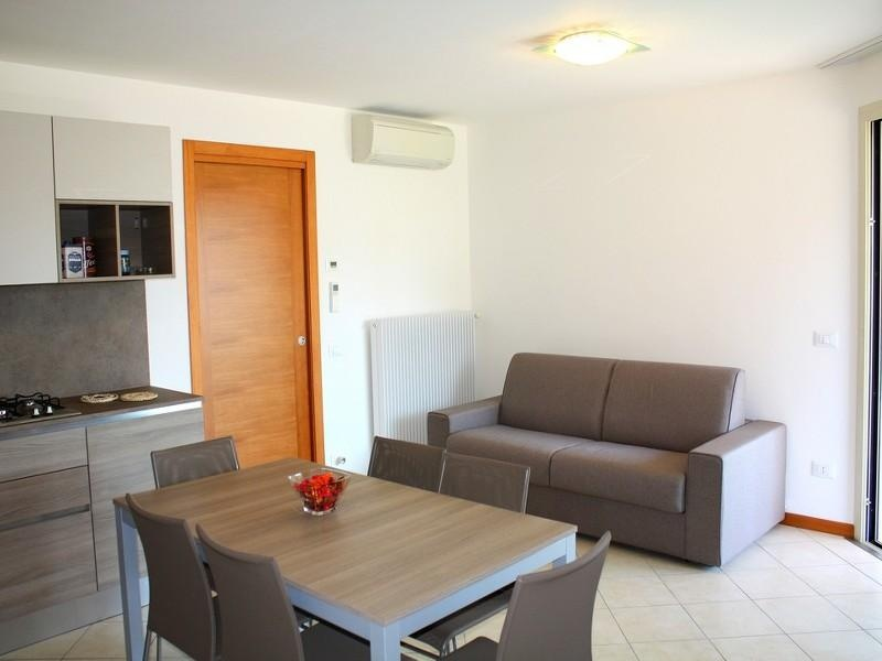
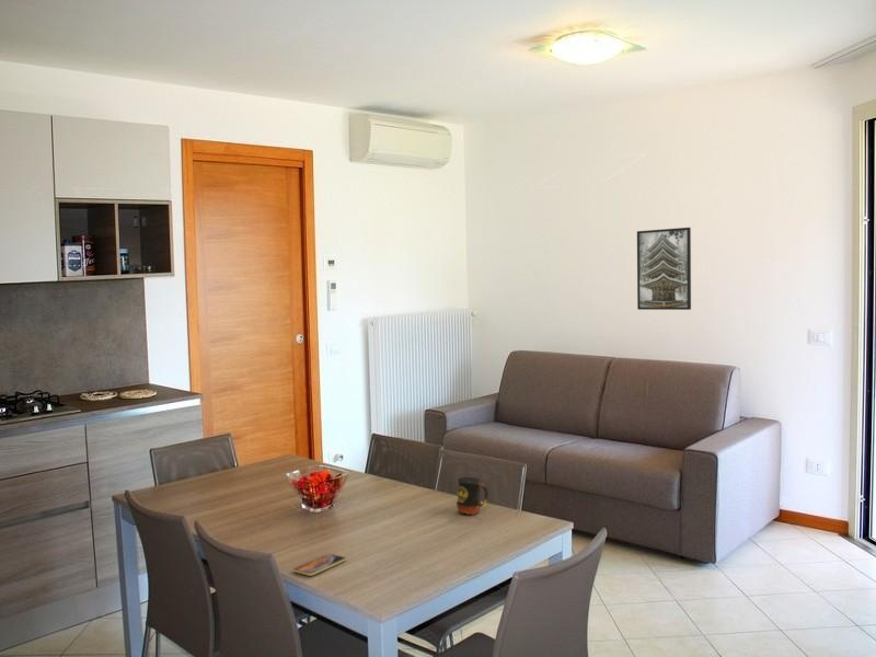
+ smartphone (320, 564)
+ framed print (662, 269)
+ mug (473, 496)
